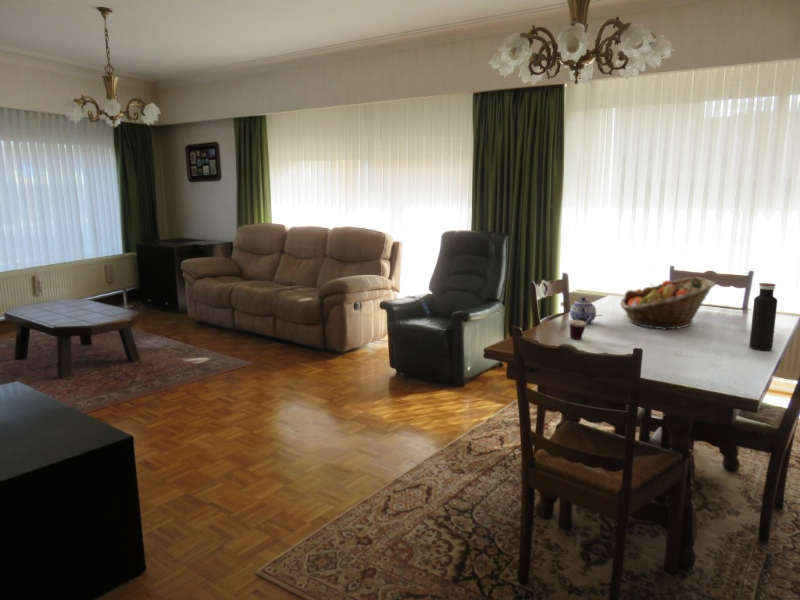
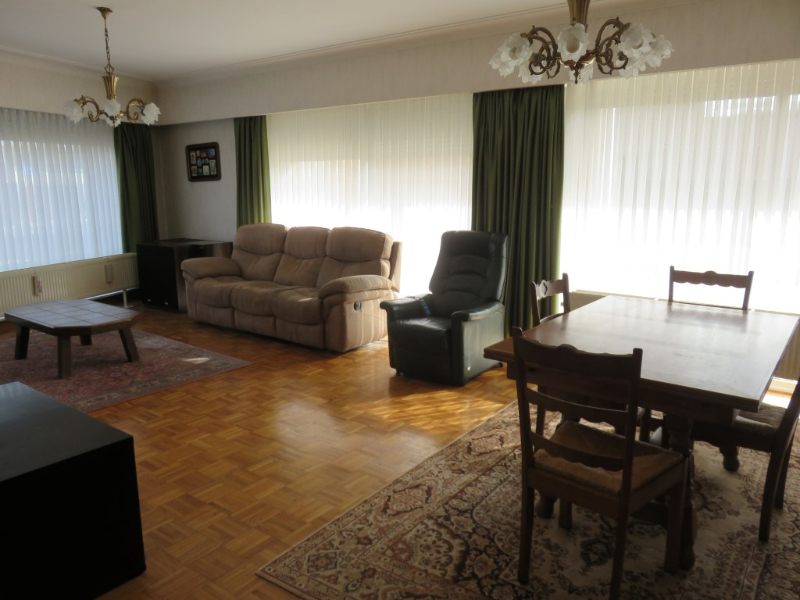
- fruit basket (665, 300)
- cup (585, 326)
- water bottle (763, 316)
- teapot (583, 309)
